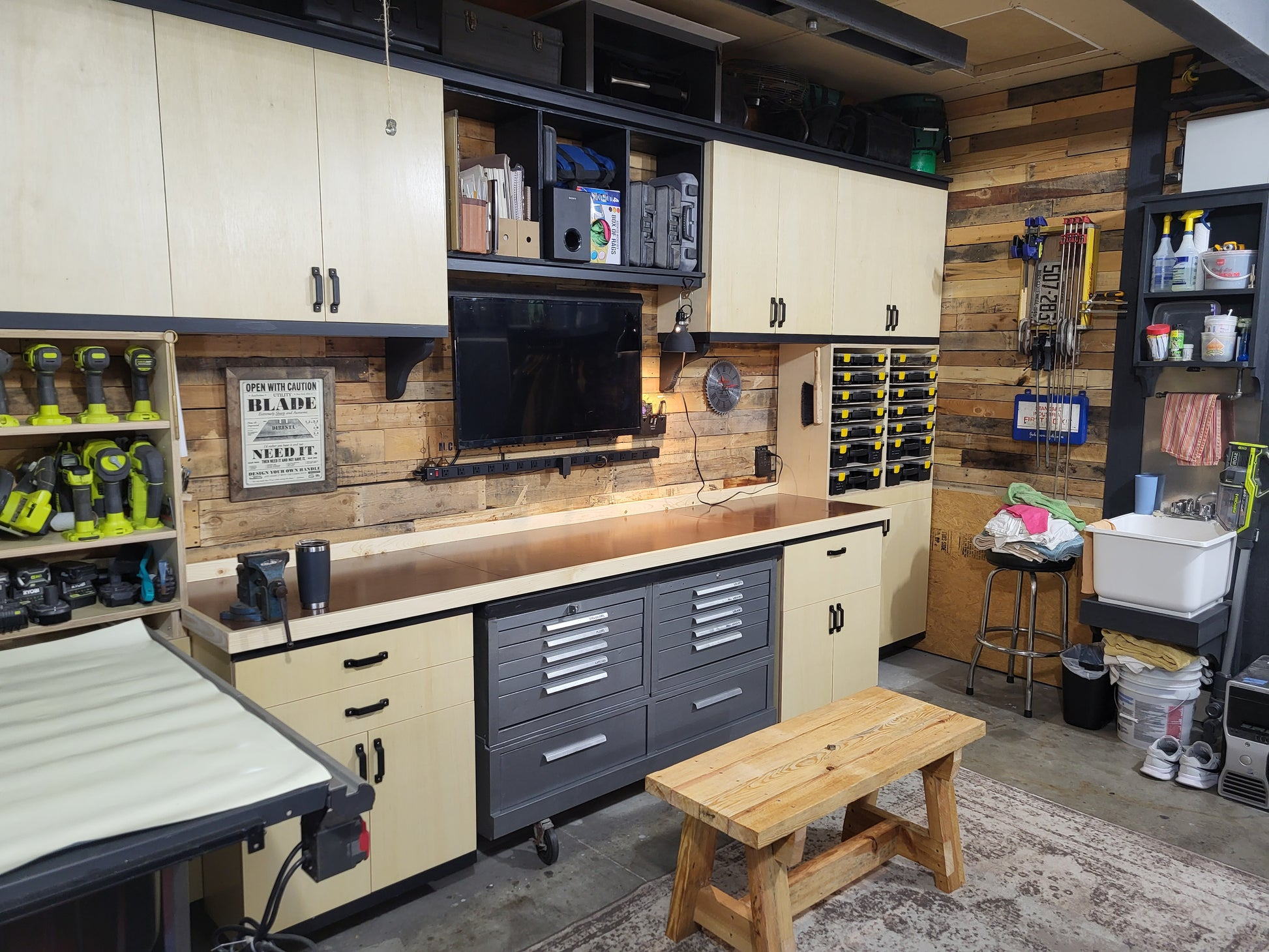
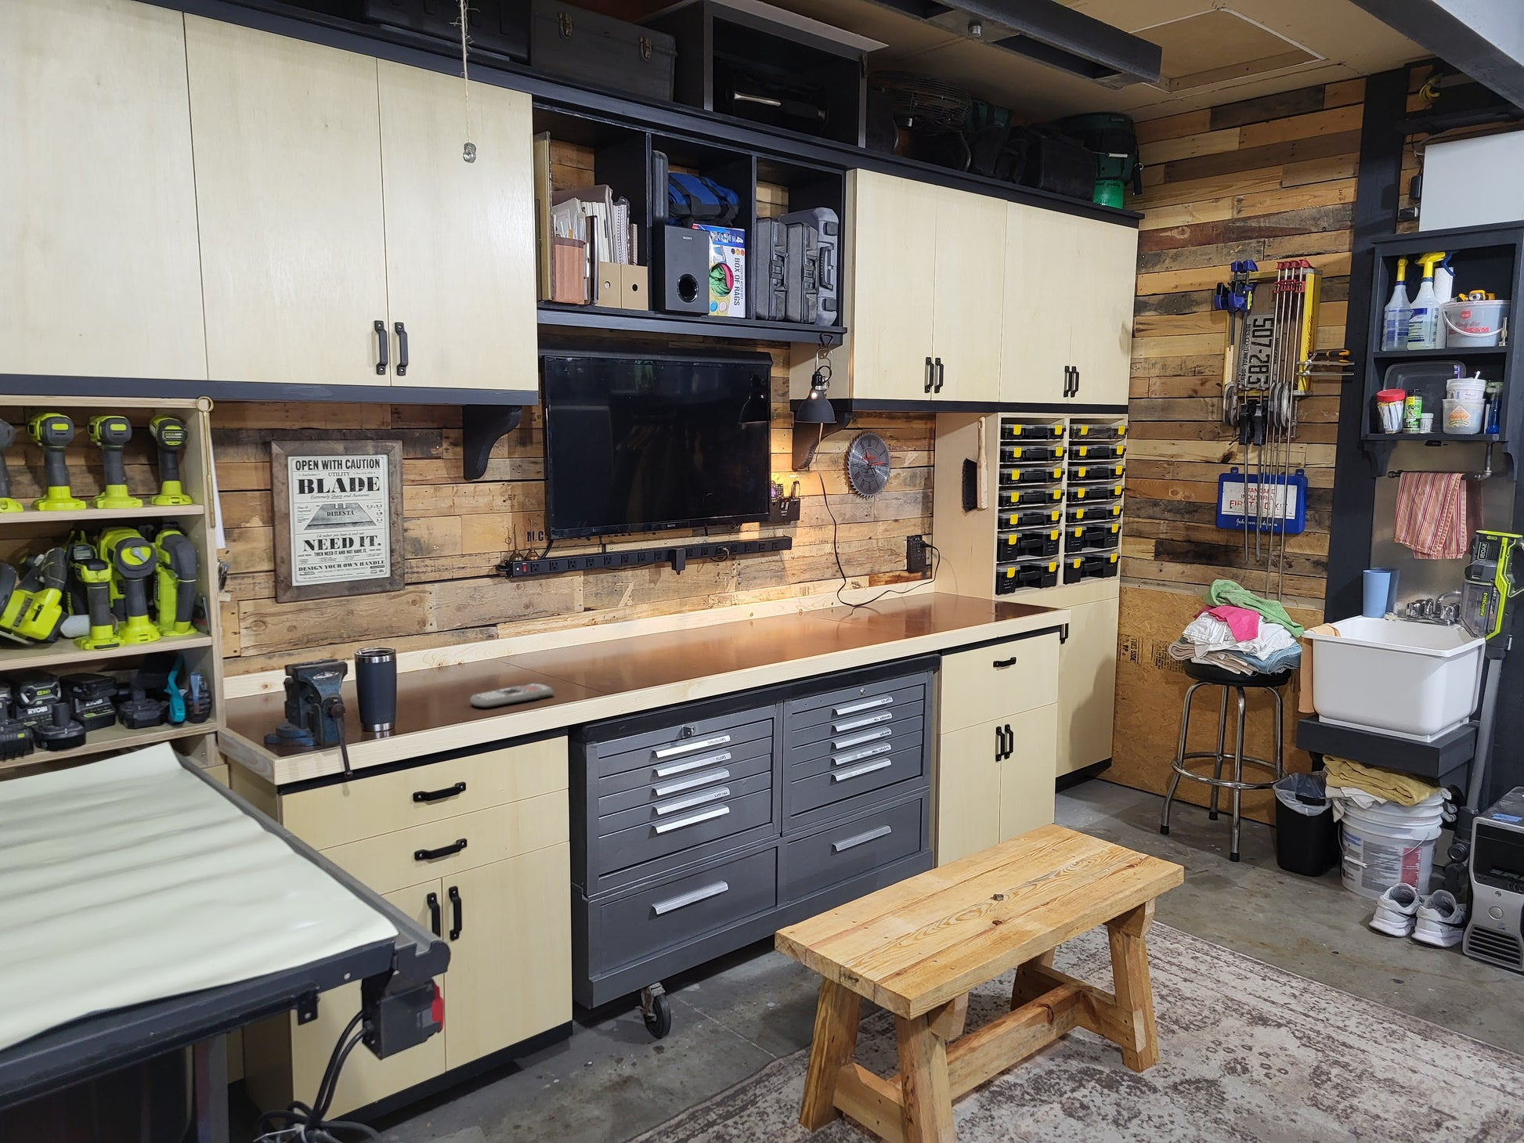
+ remote control (510, 695)
